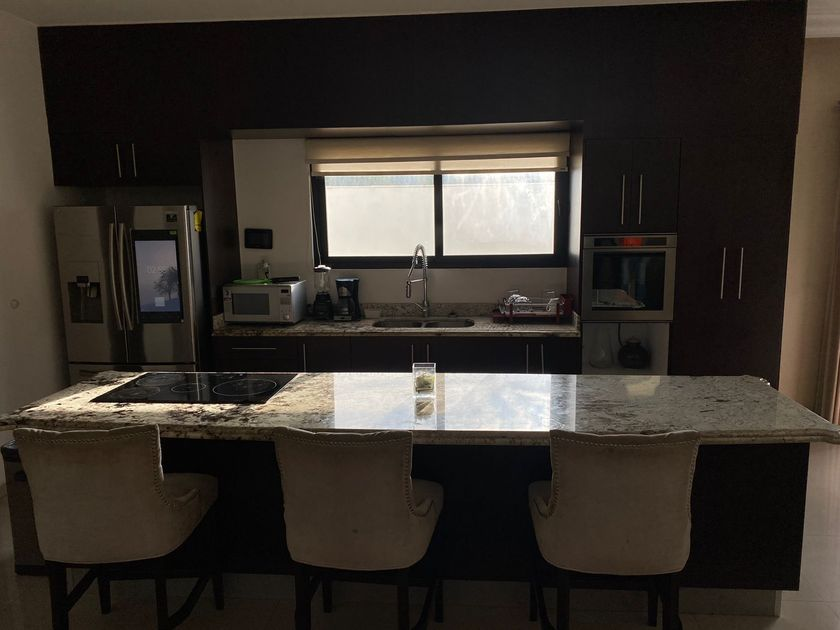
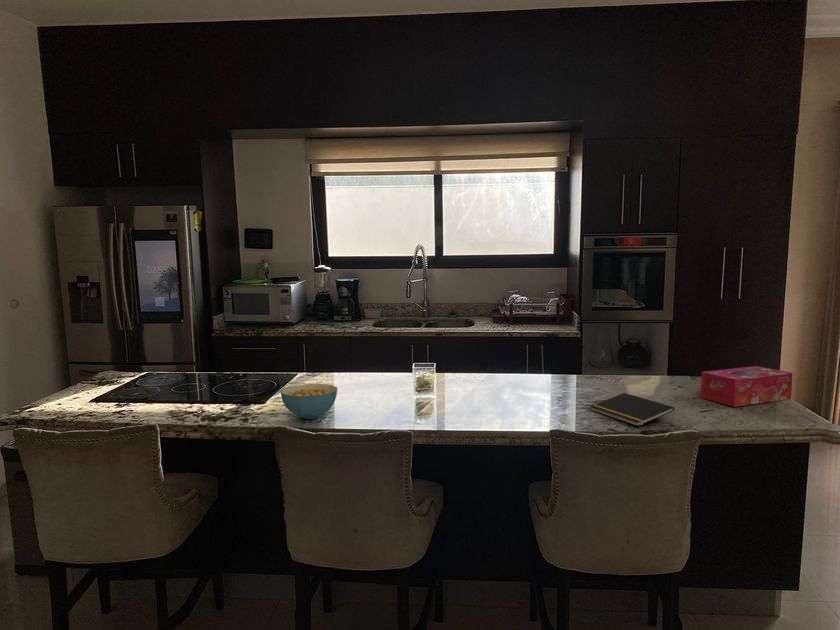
+ notepad (630, 408)
+ tissue box (746, 385)
+ cereal bowl (310, 403)
